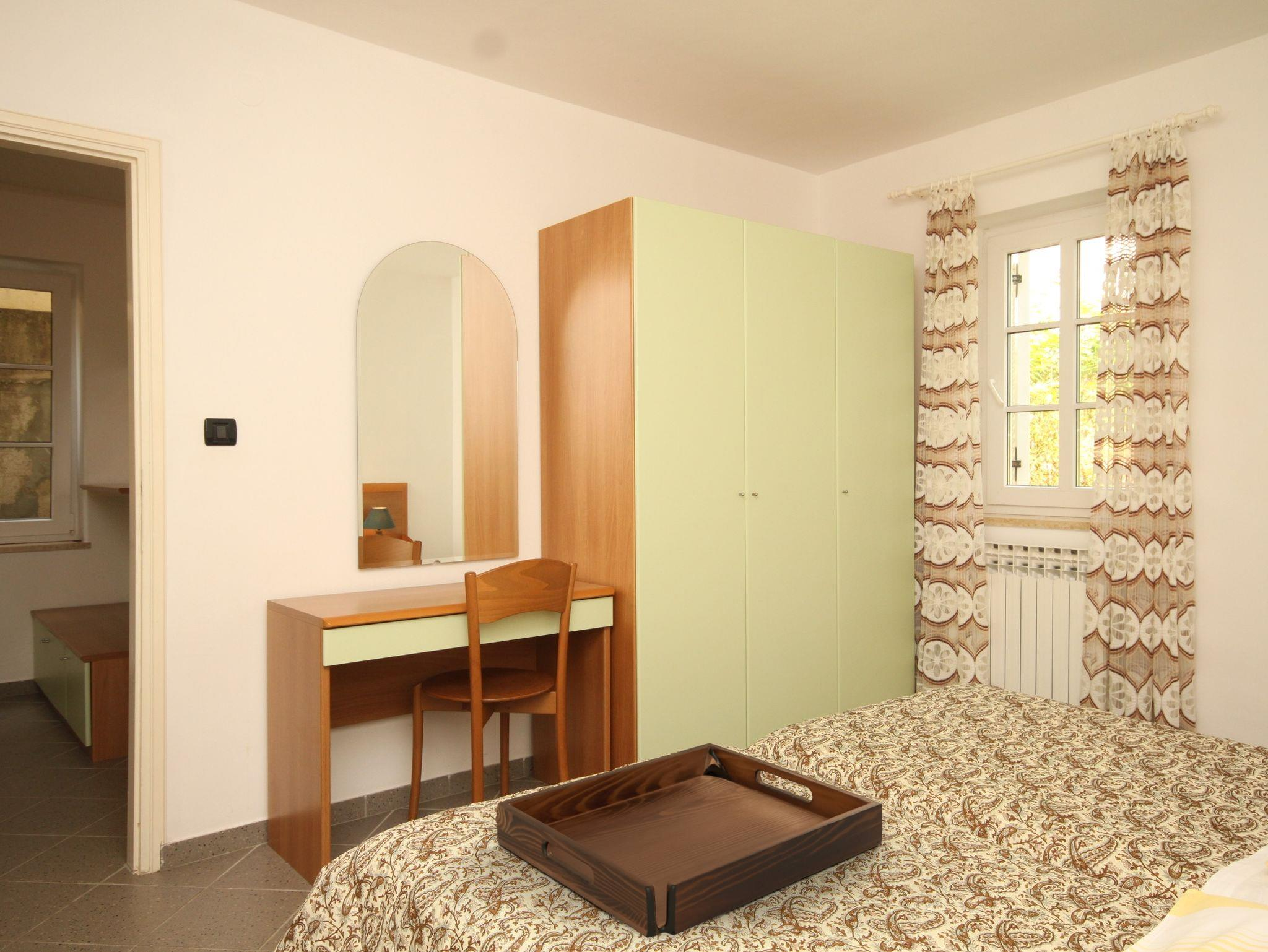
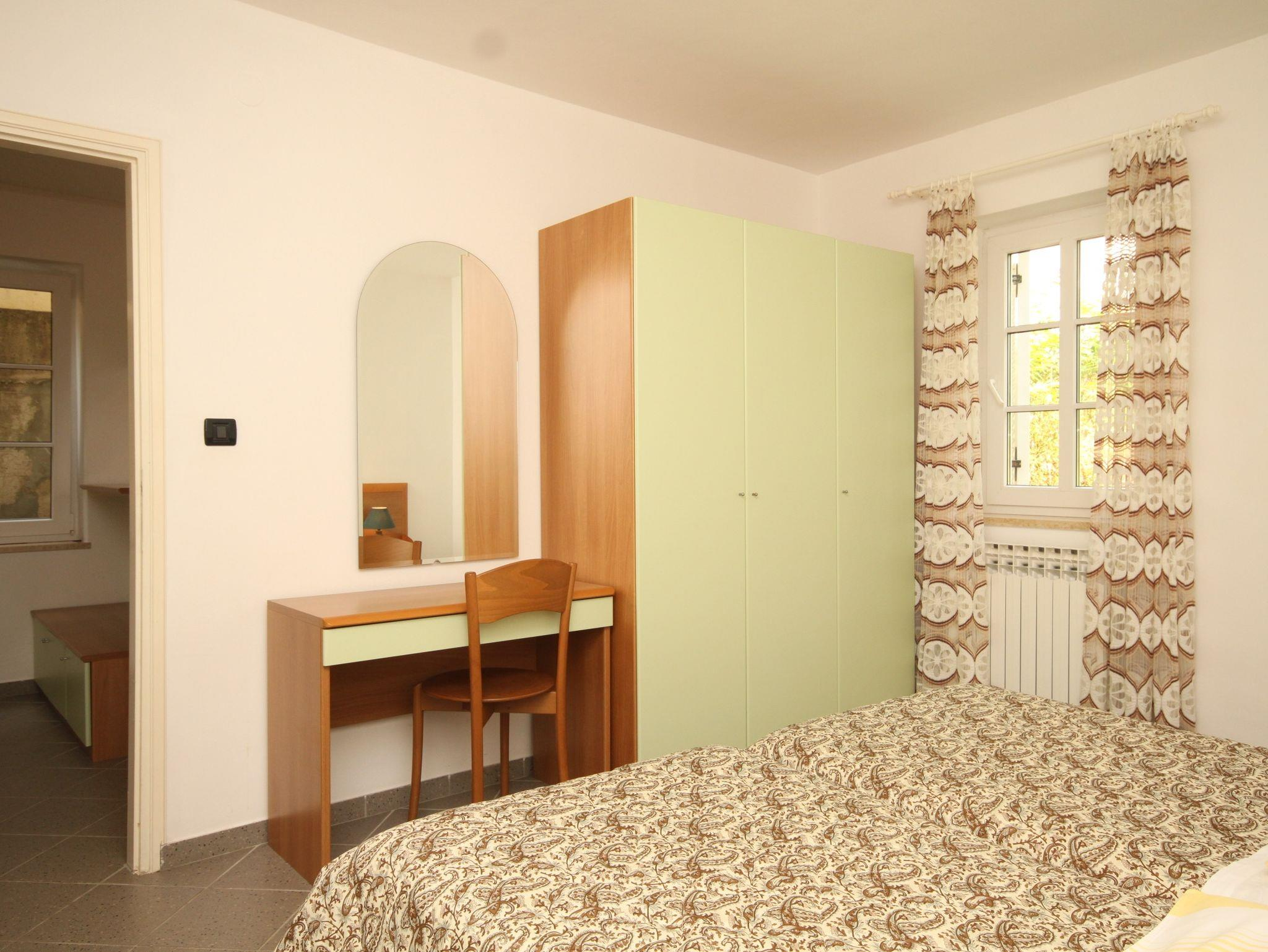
- serving tray (688, 822)
